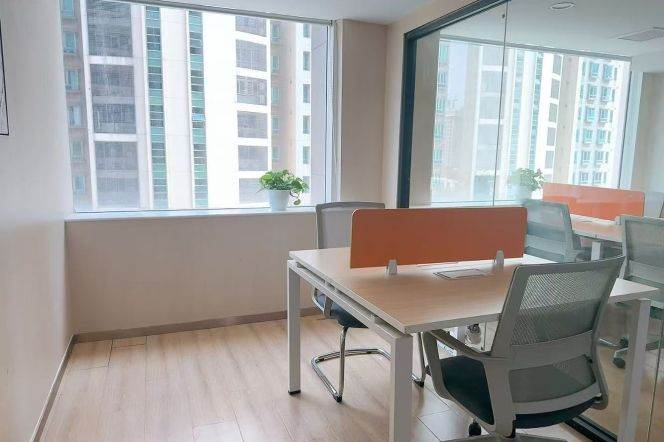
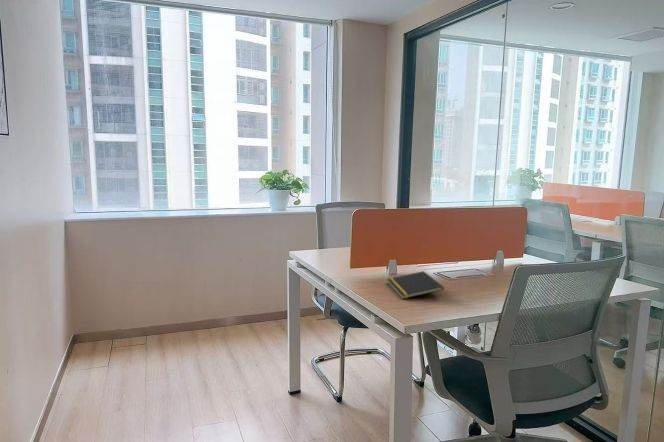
+ notepad (413, 284)
